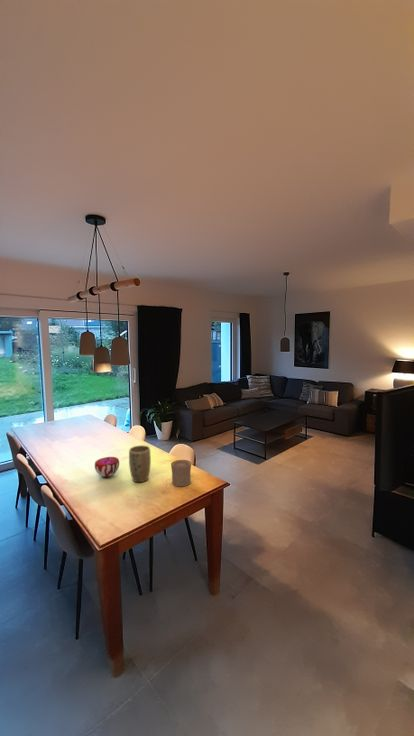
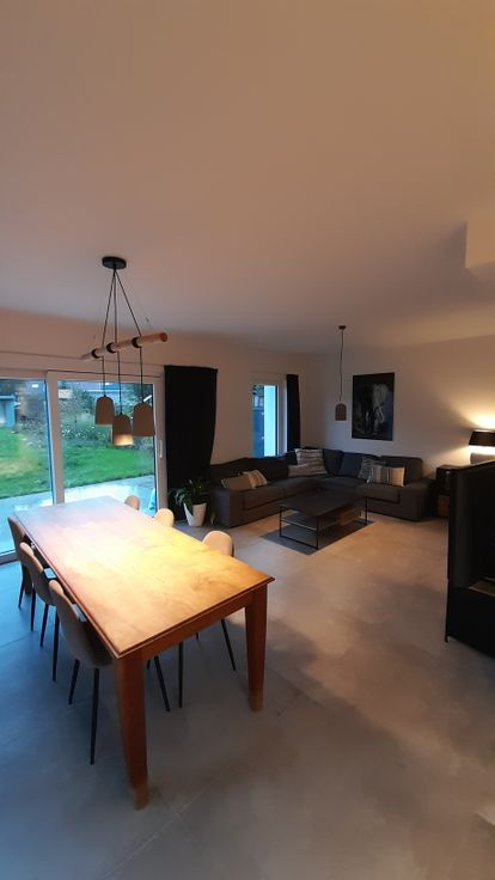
- cup (181, 472)
- plant pot (140, 463)
- decorative bowl (107, 468)
